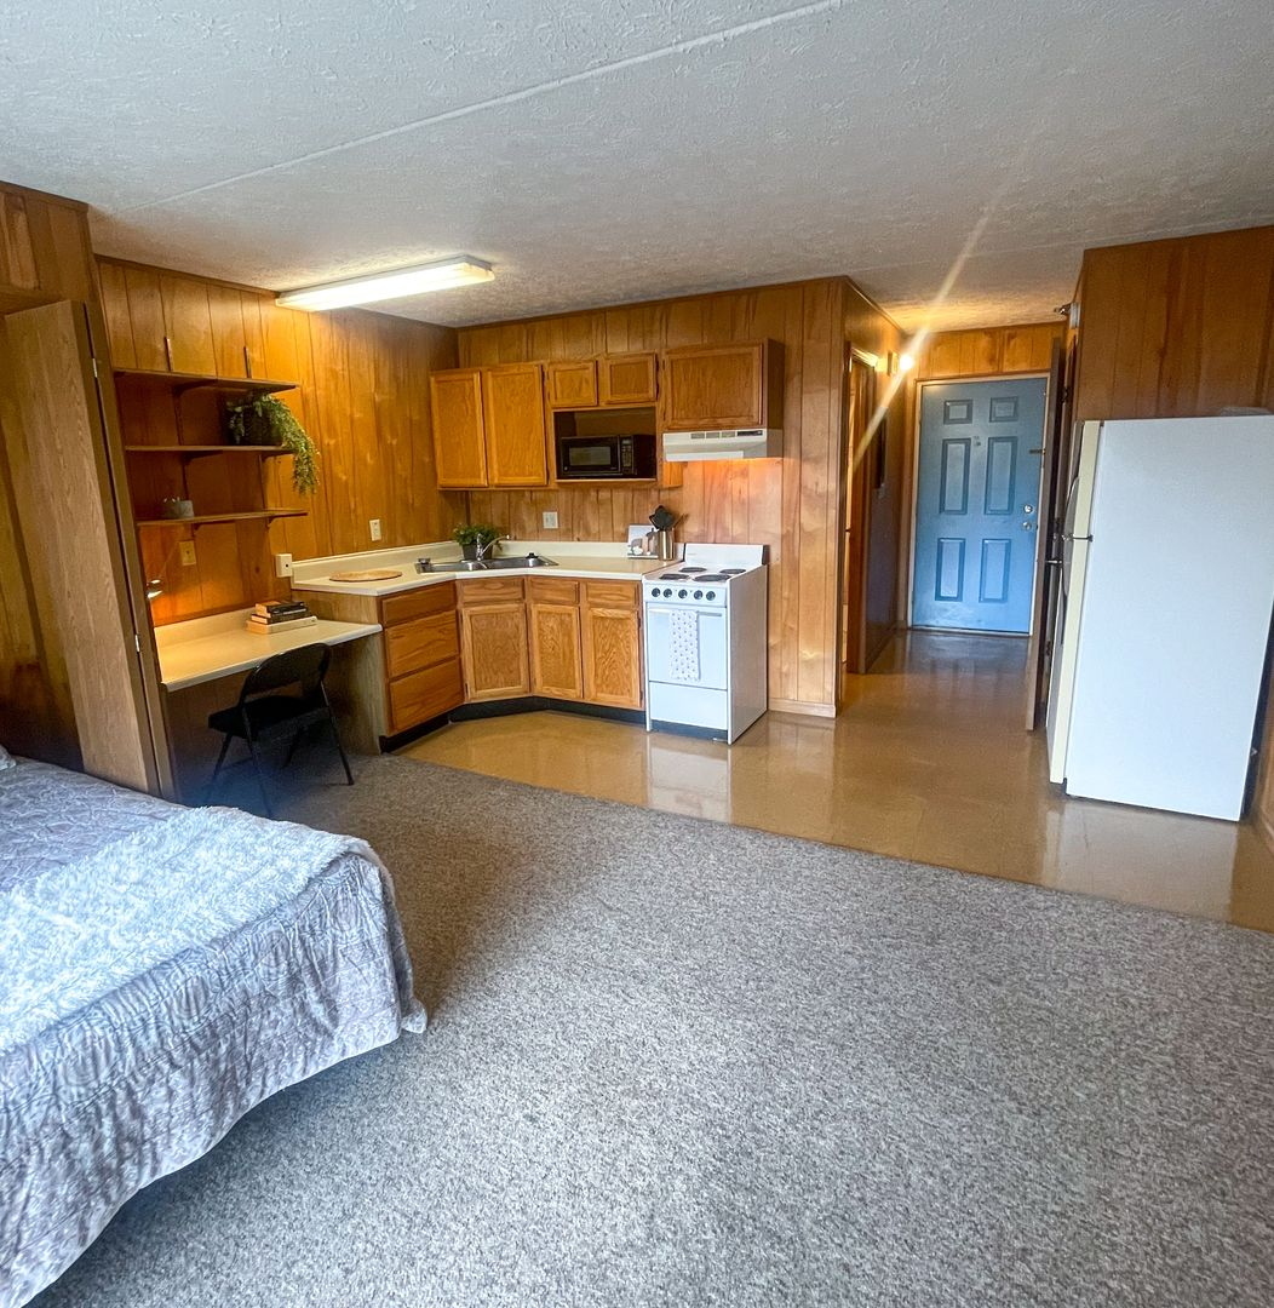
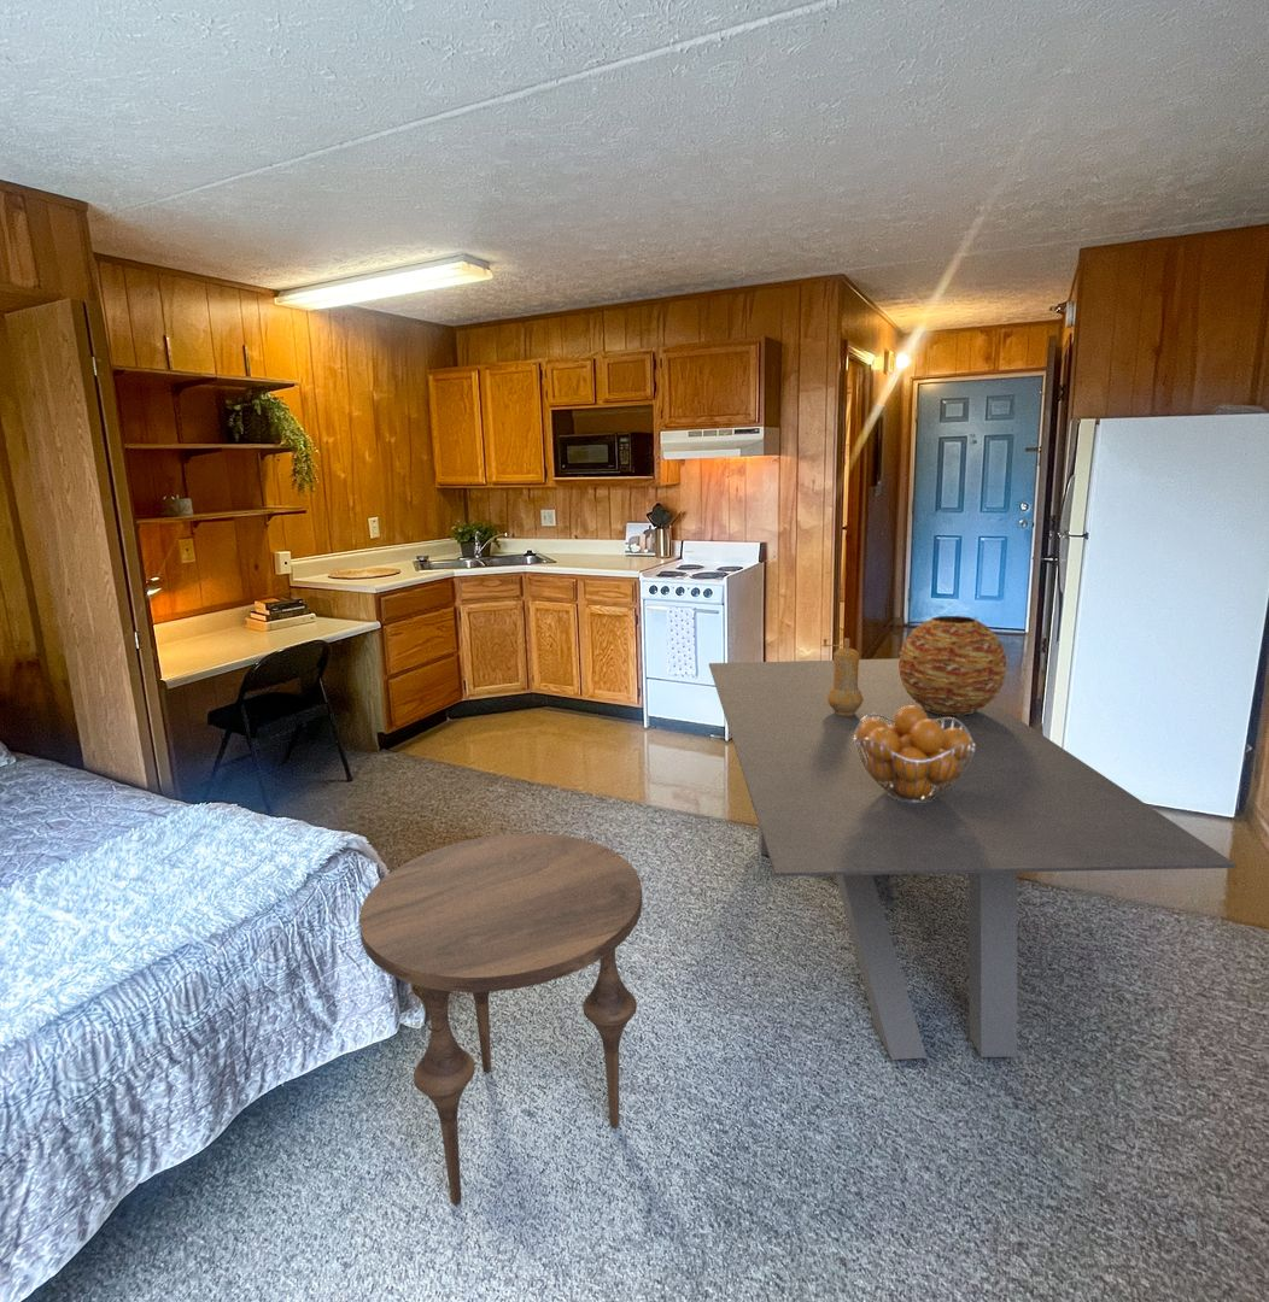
+ side table (489, 1016)
+ vase (951, 664)
+ fruit basket (912, 752)
+ dining table (873, 832)
+ pepper mill (842, 674)
